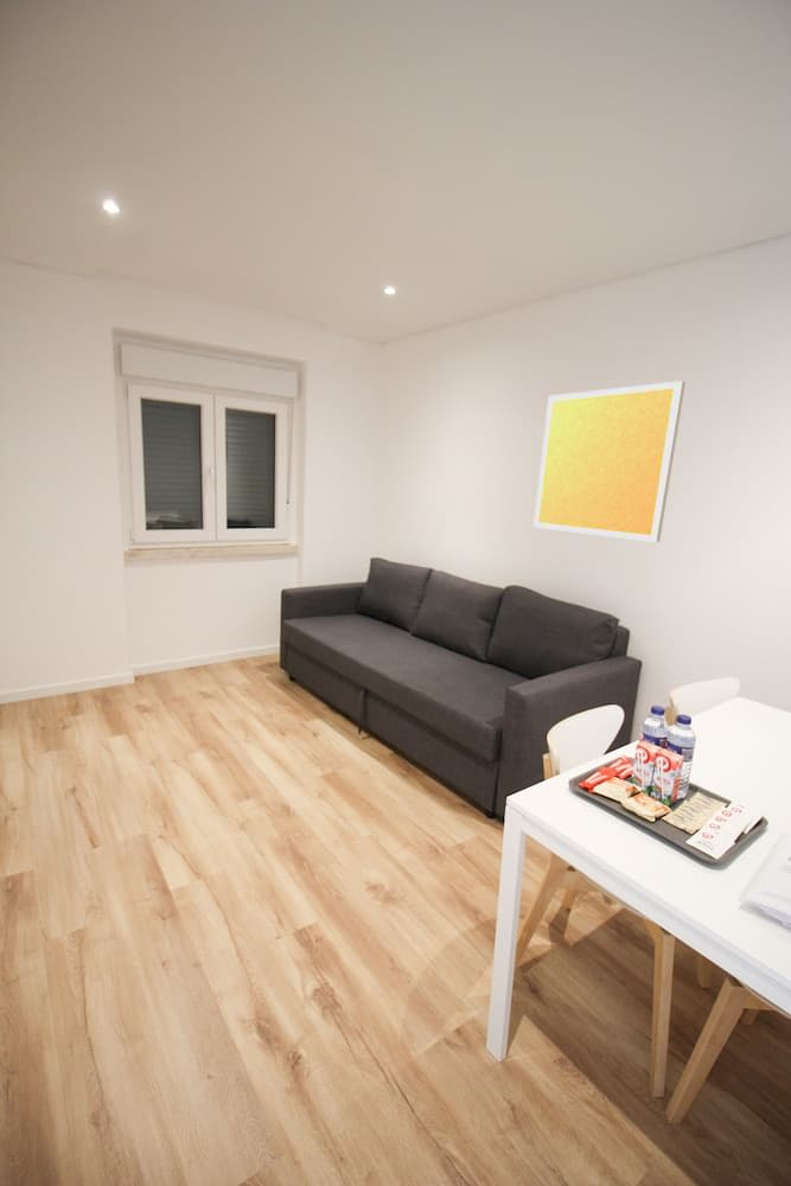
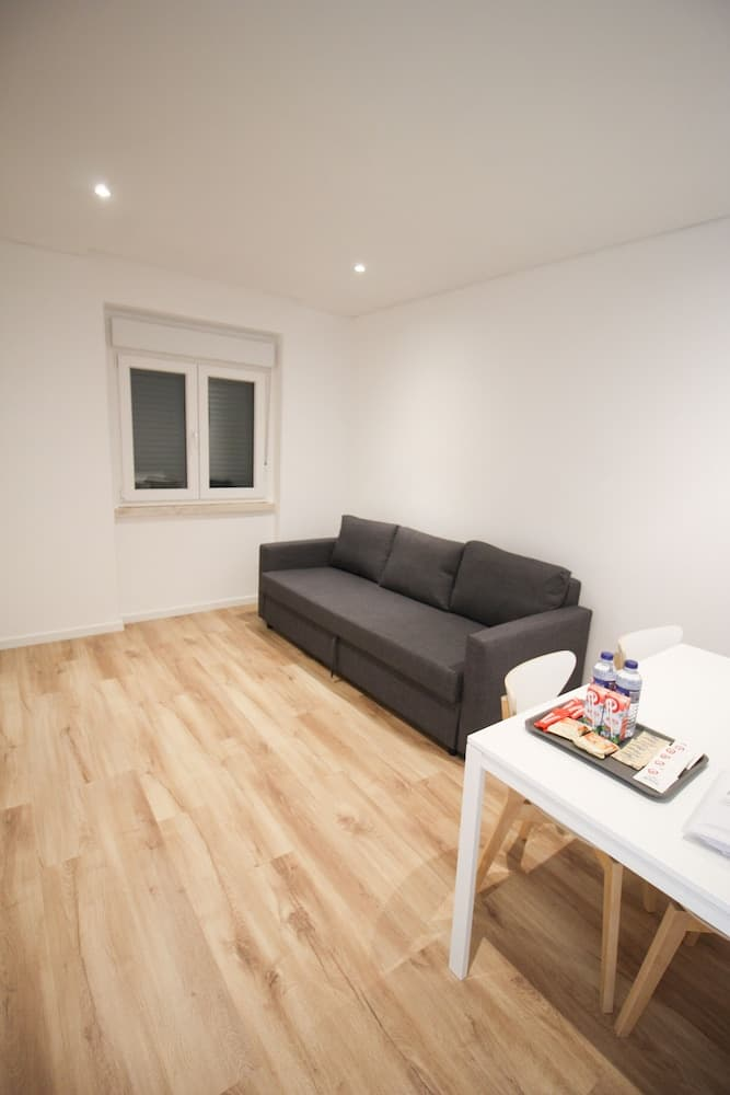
- wall art (600, 463)
